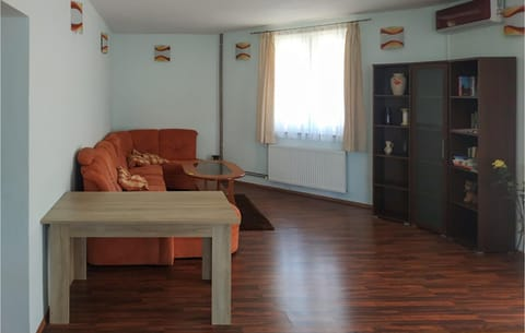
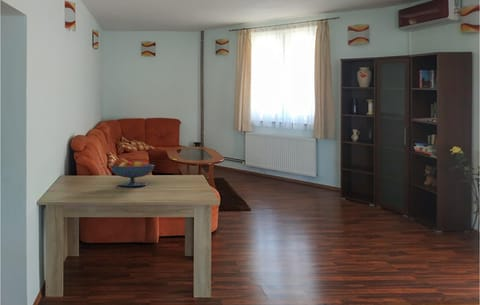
+ fruit bowl (132, 171)
